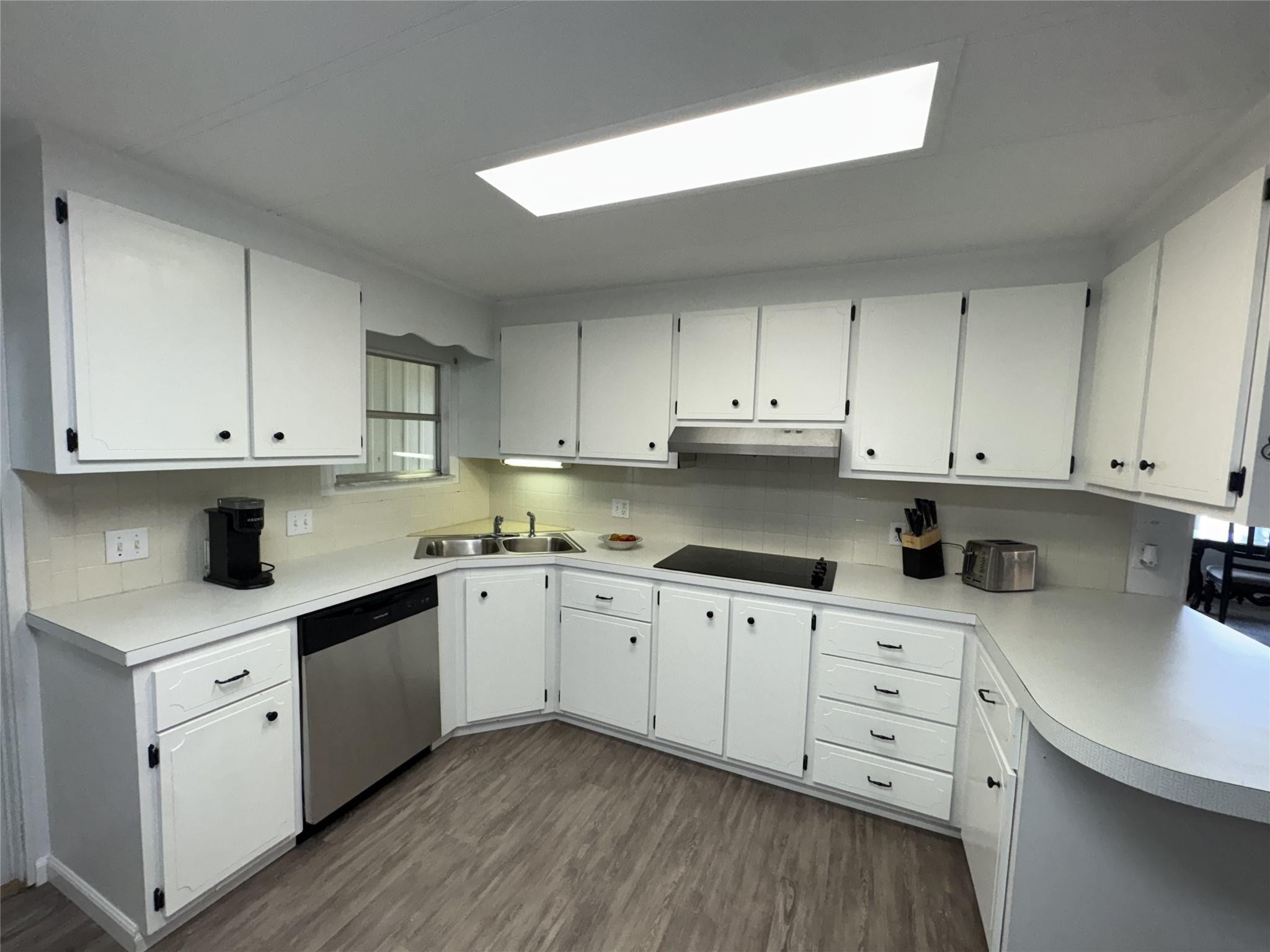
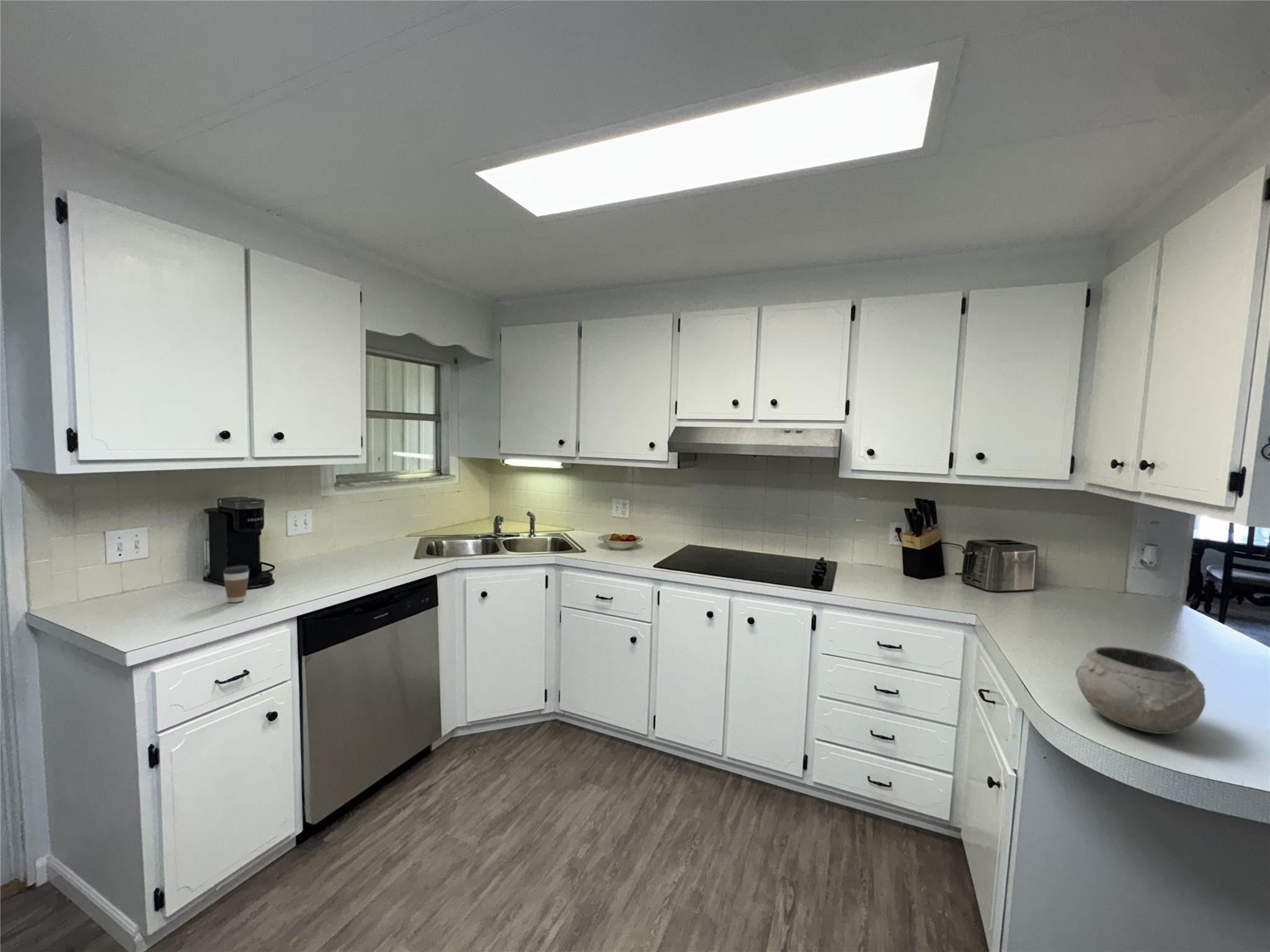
+ coffee cup (236, 583)
+ bowl (1135, 689)
